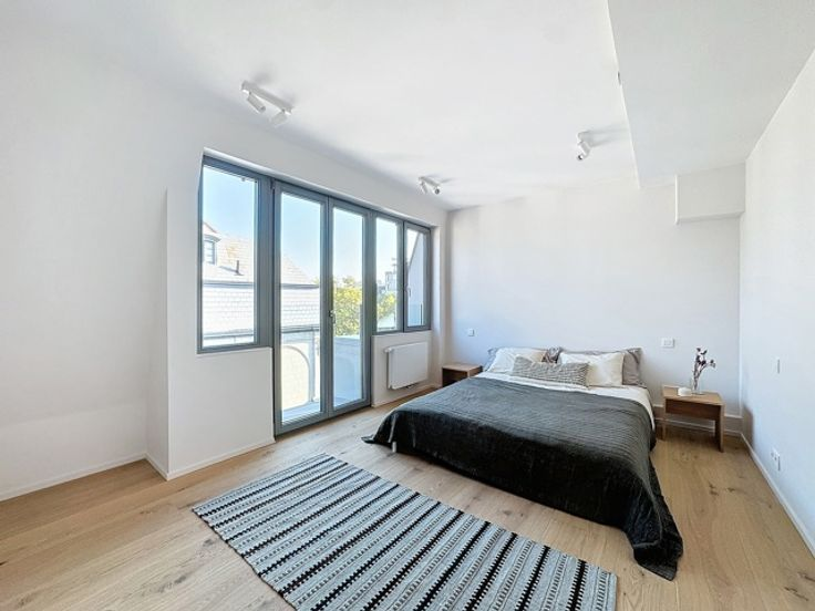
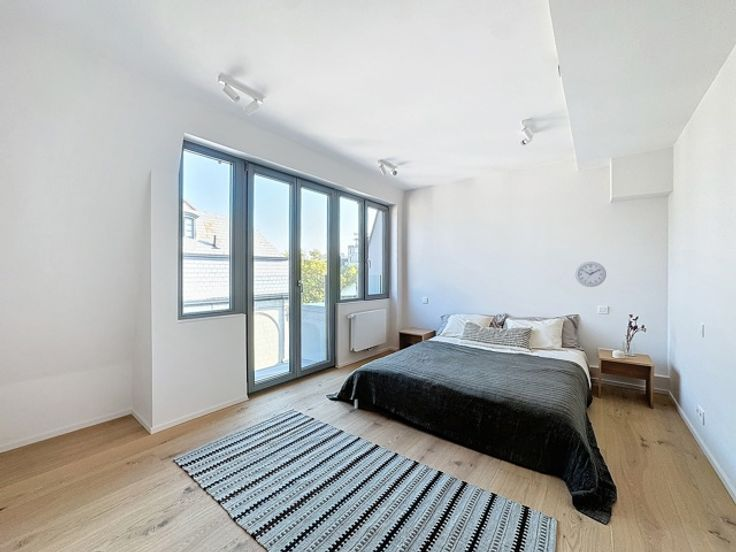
+ wall clock (590, 274)
